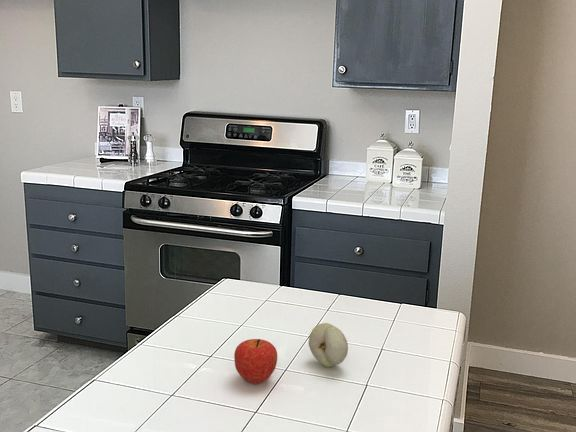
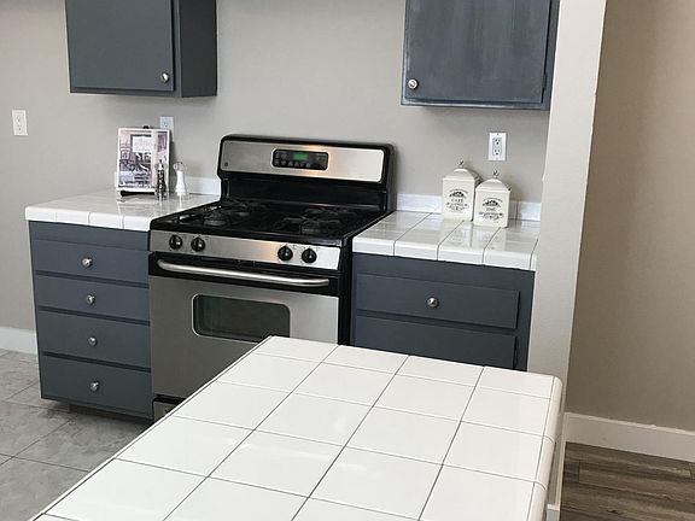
- fruit (255, 359)
- fruit (329, 345)
